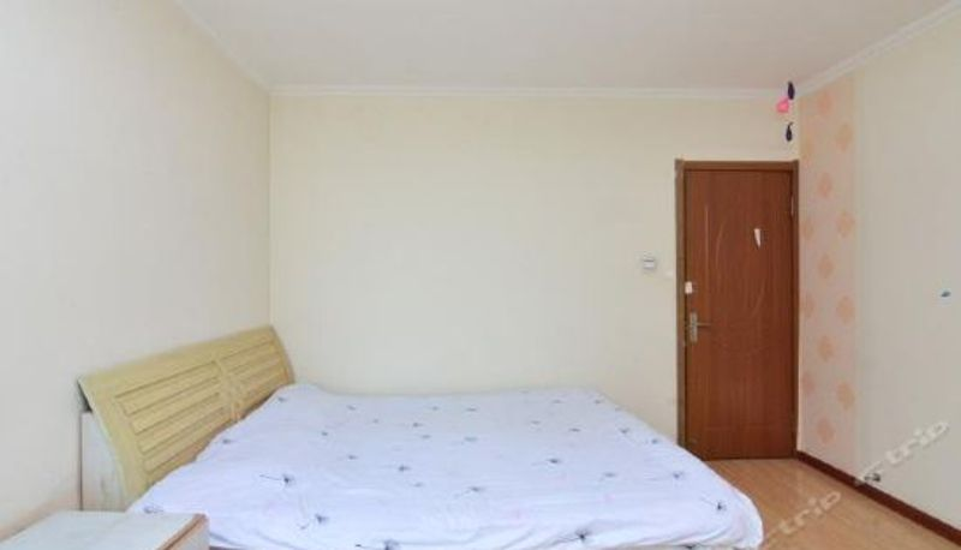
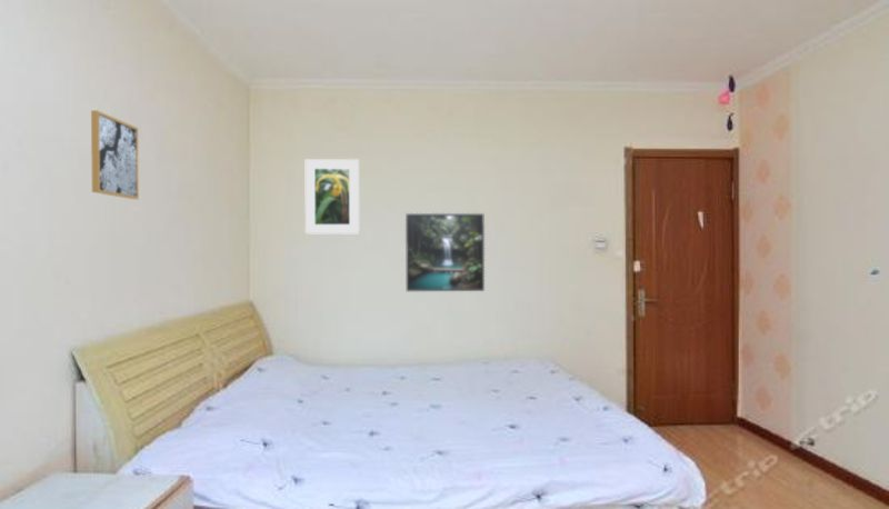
+ wall art (116, 158)
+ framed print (332, 196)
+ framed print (444, 252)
